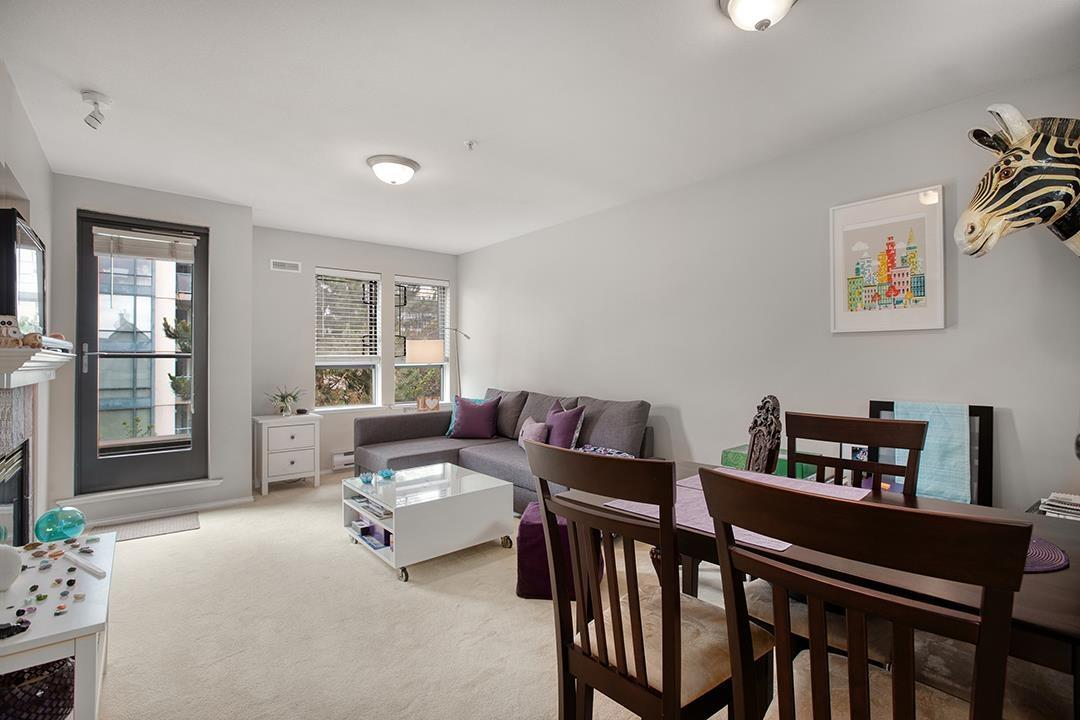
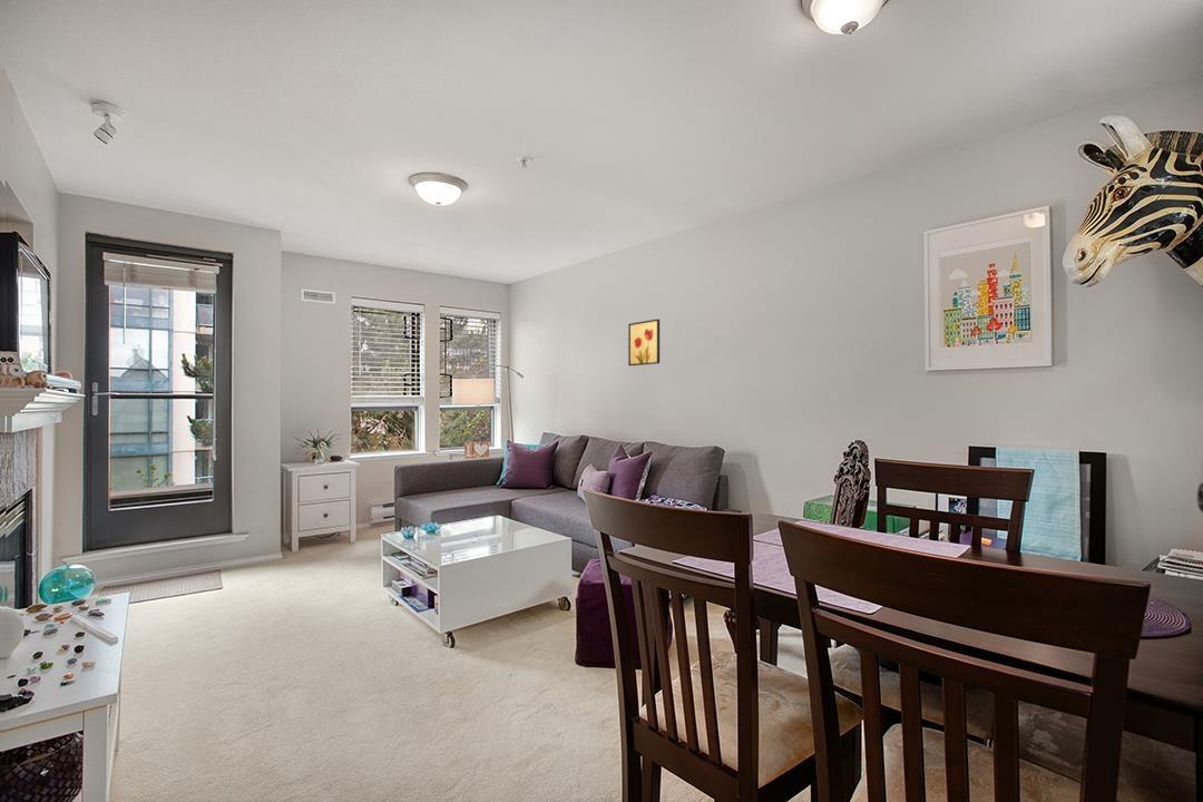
+ wall art (644, 343)
